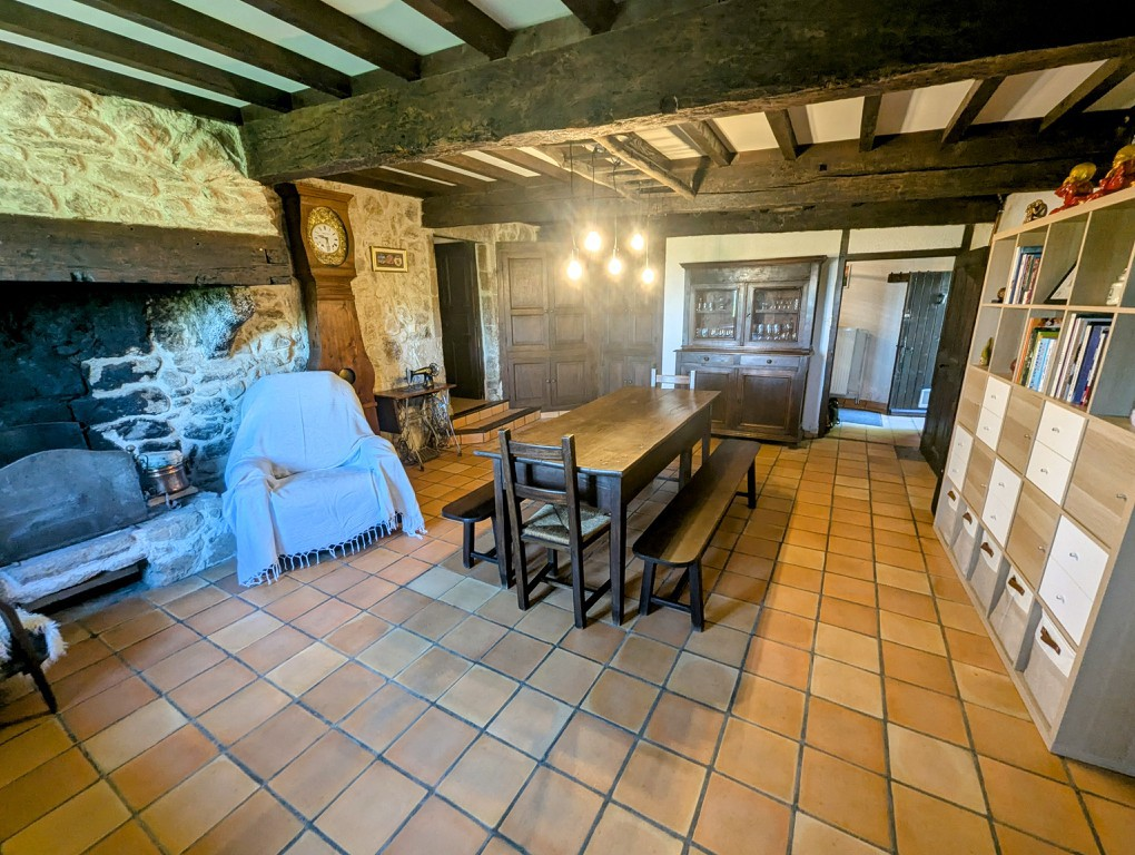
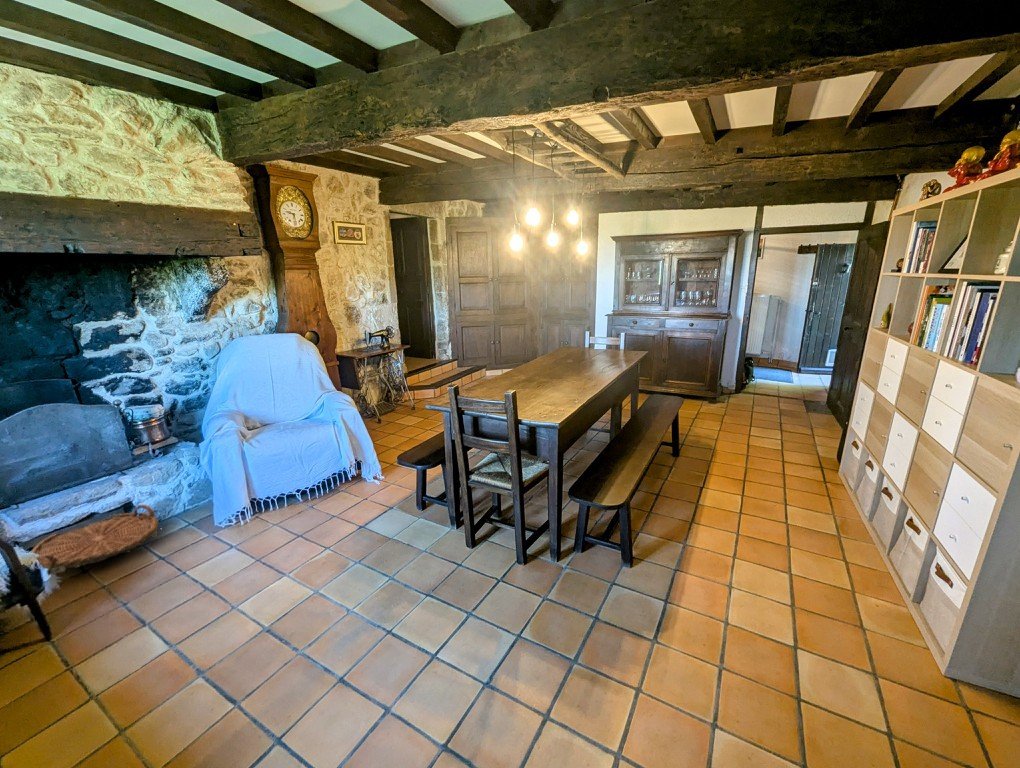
+ woven basket (102, 537)
